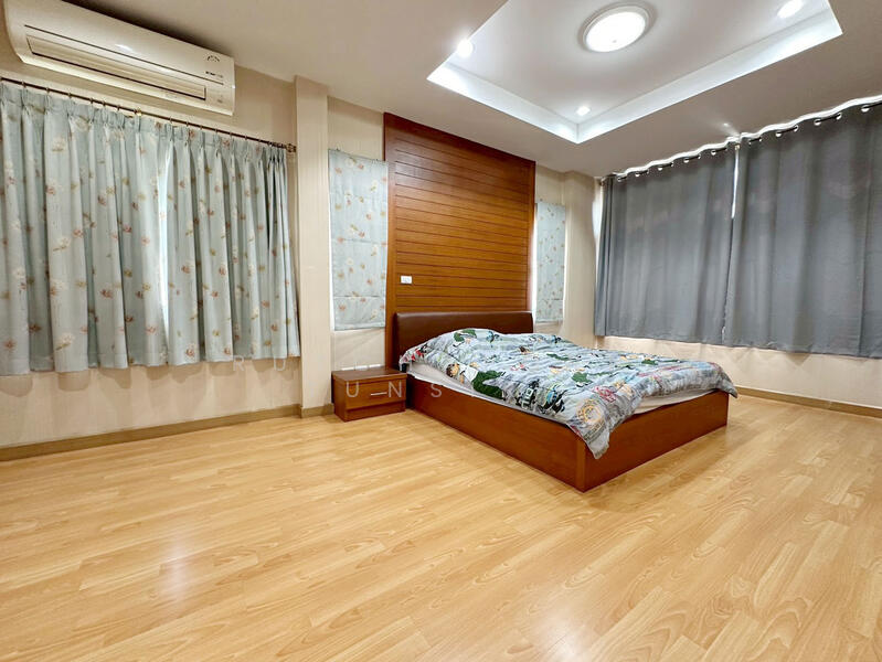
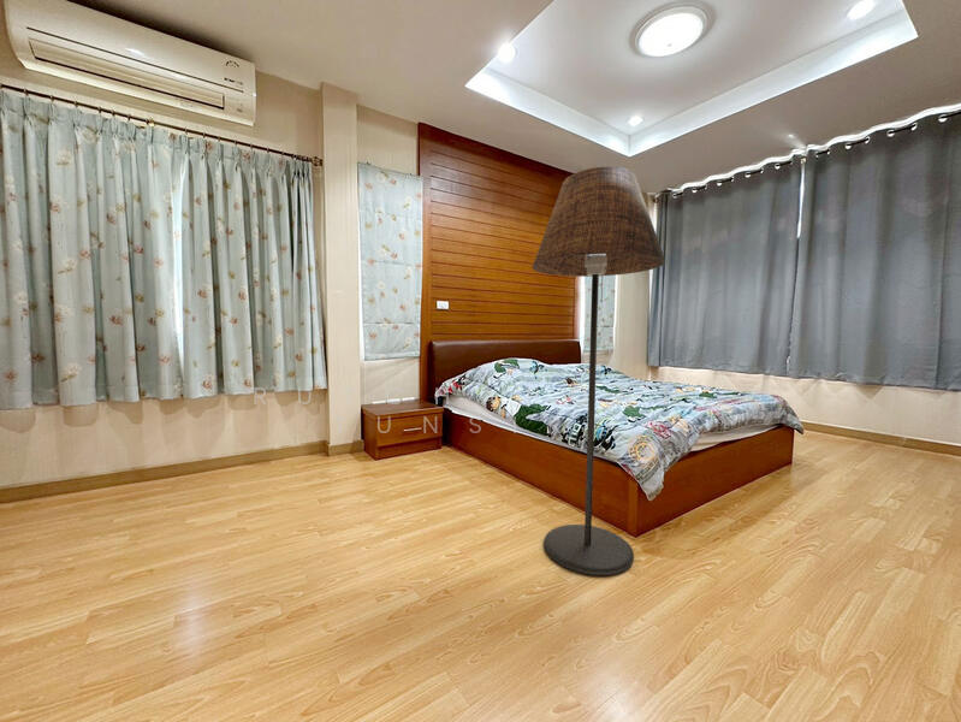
+ floor lamp (592, 371)
